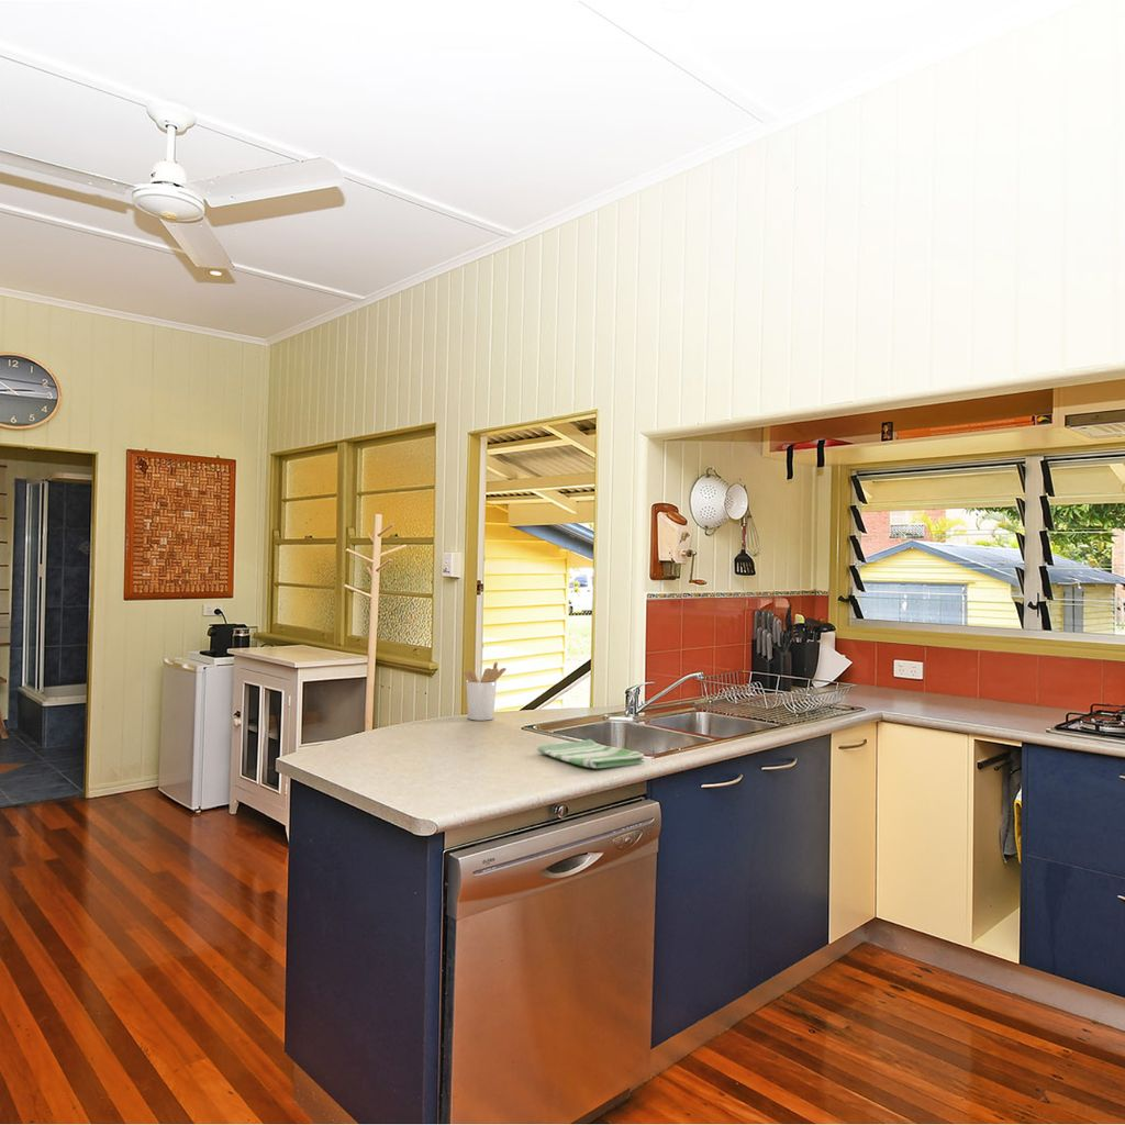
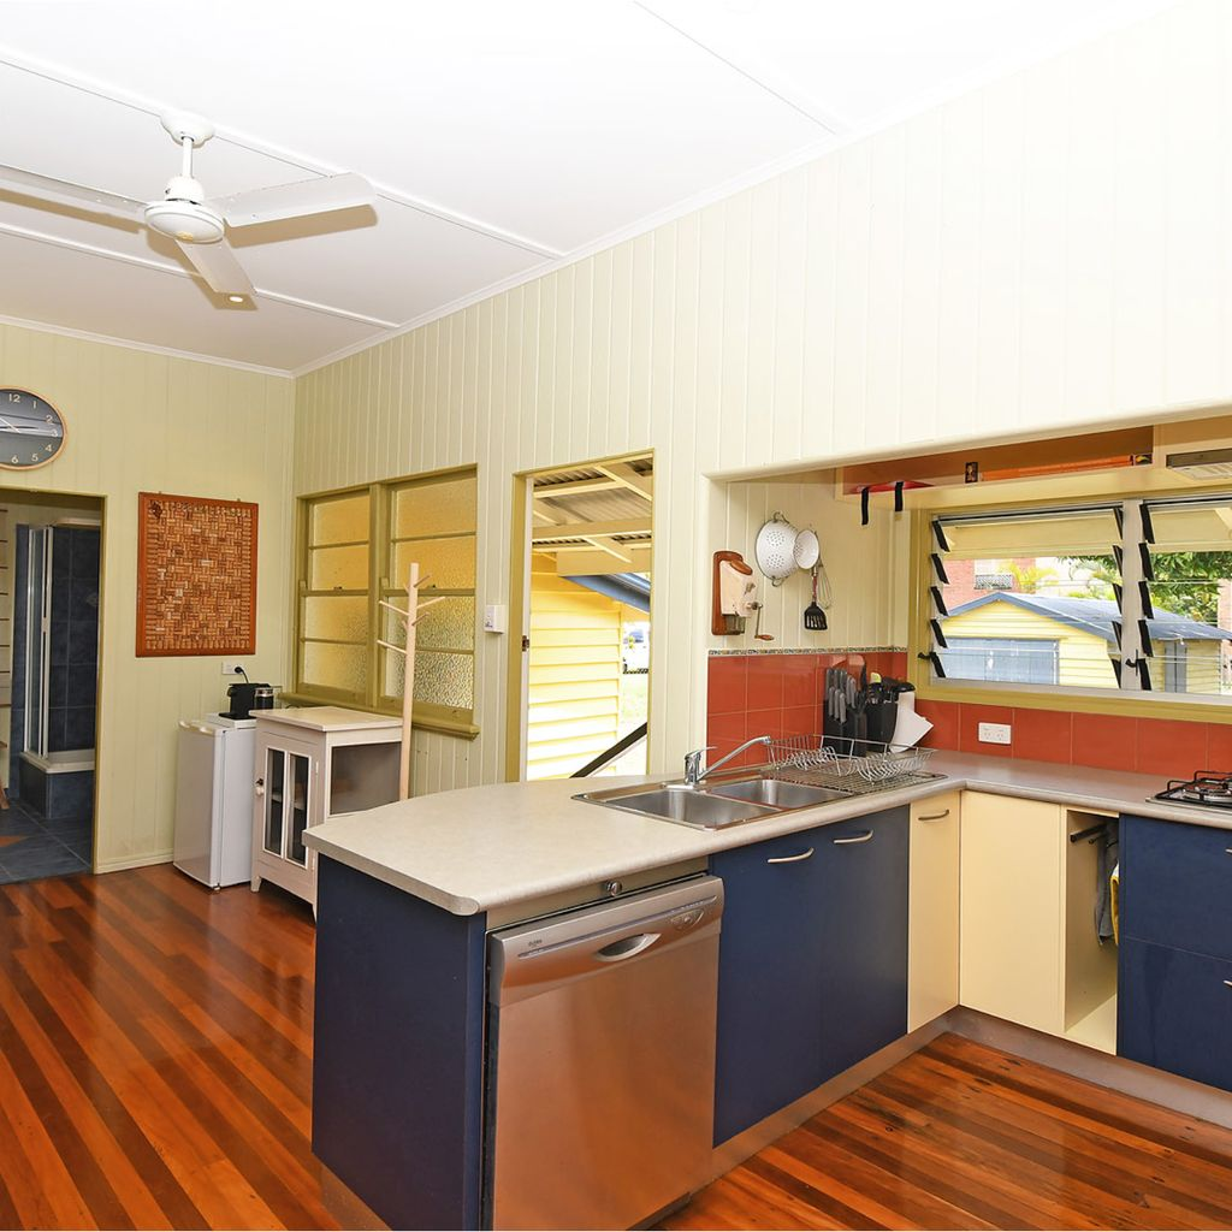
- utensil holder (486, 691)
- dish towel (590, 753)
